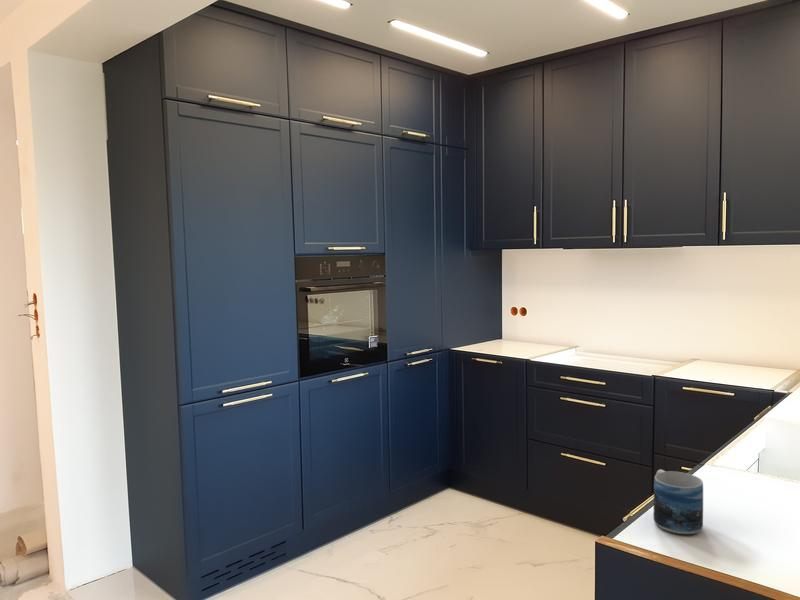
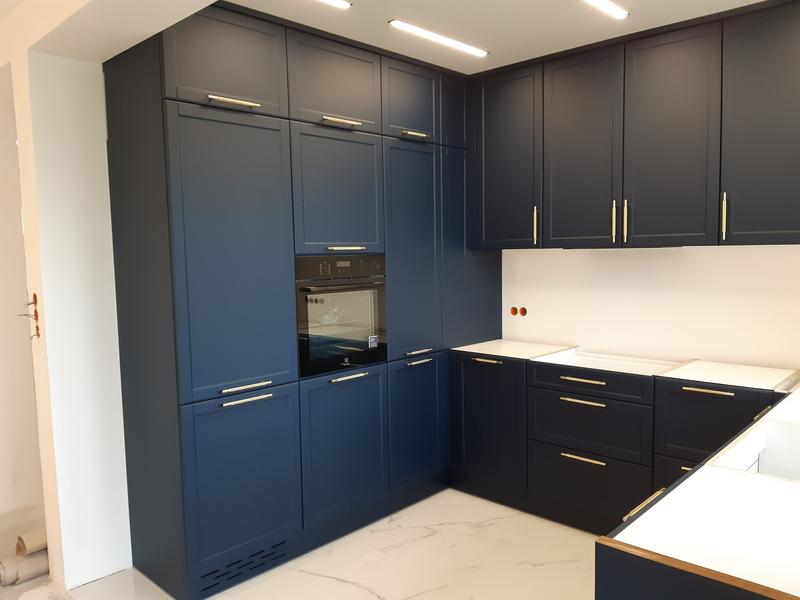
- mug (672, 497)
